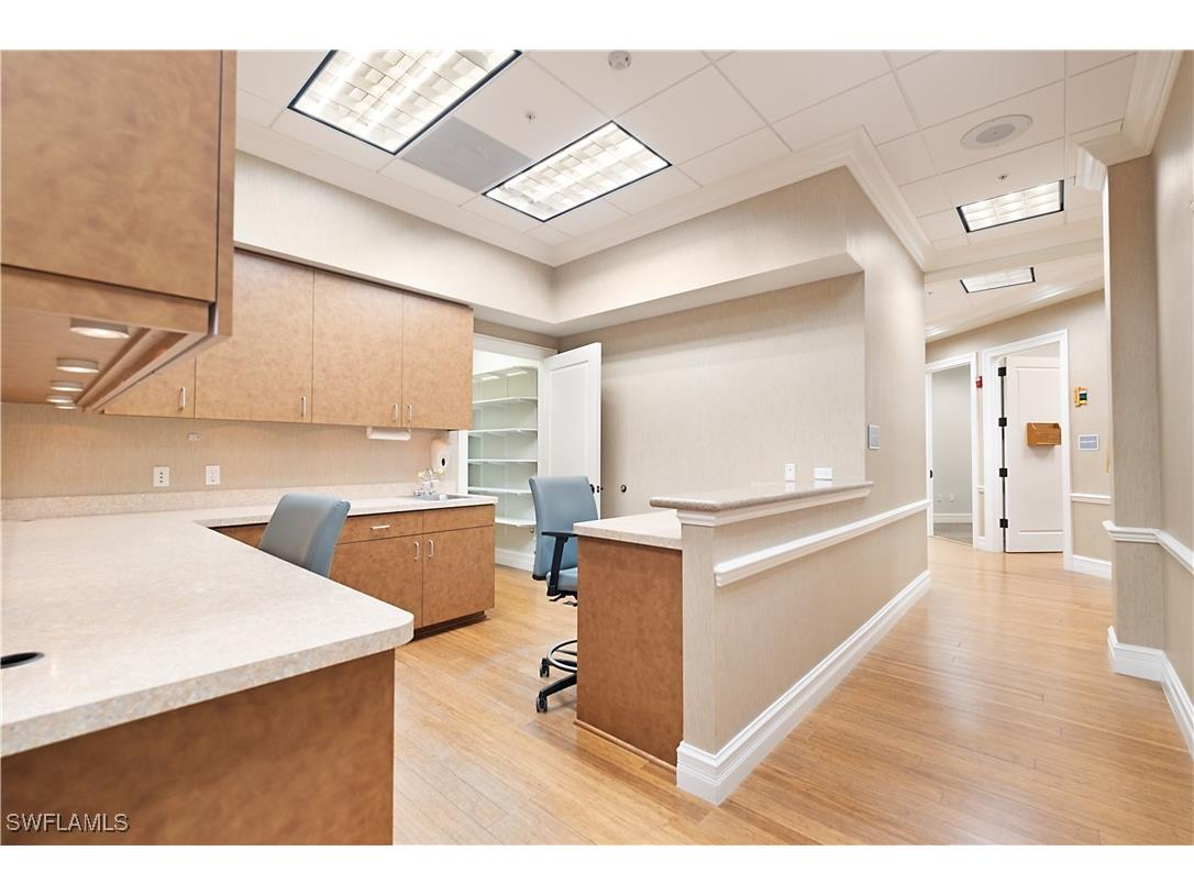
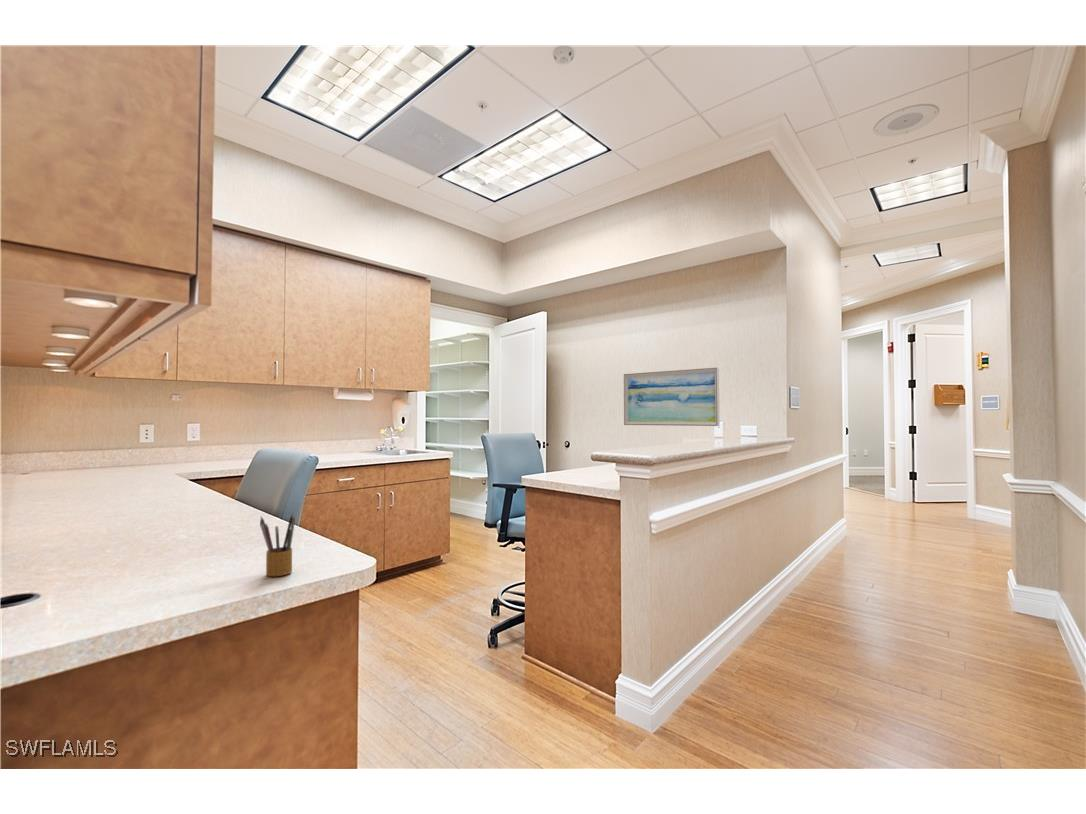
+ wall art (668, 398)
+ pencil box (278, 543)
